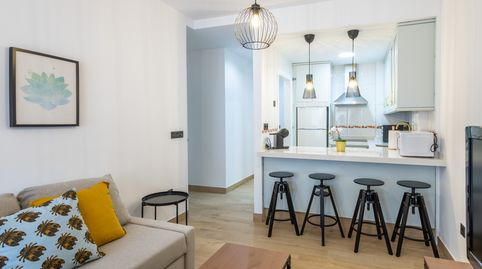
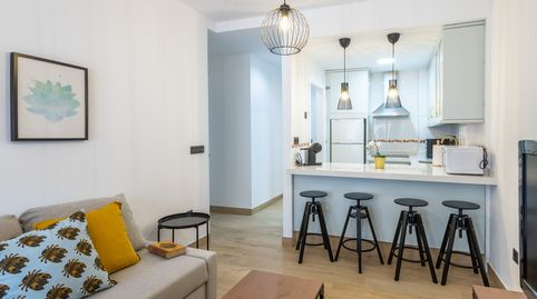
+ hardback book (166, 249)
